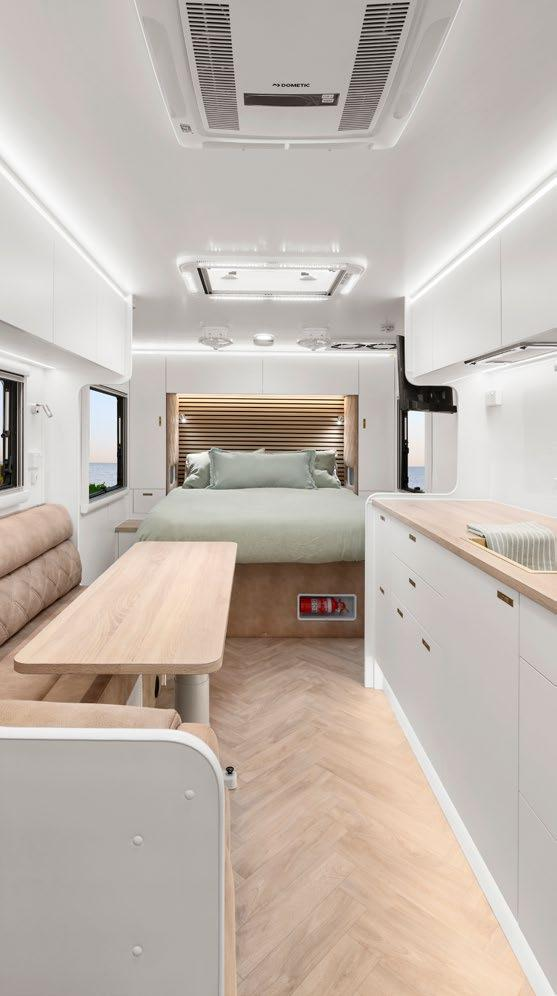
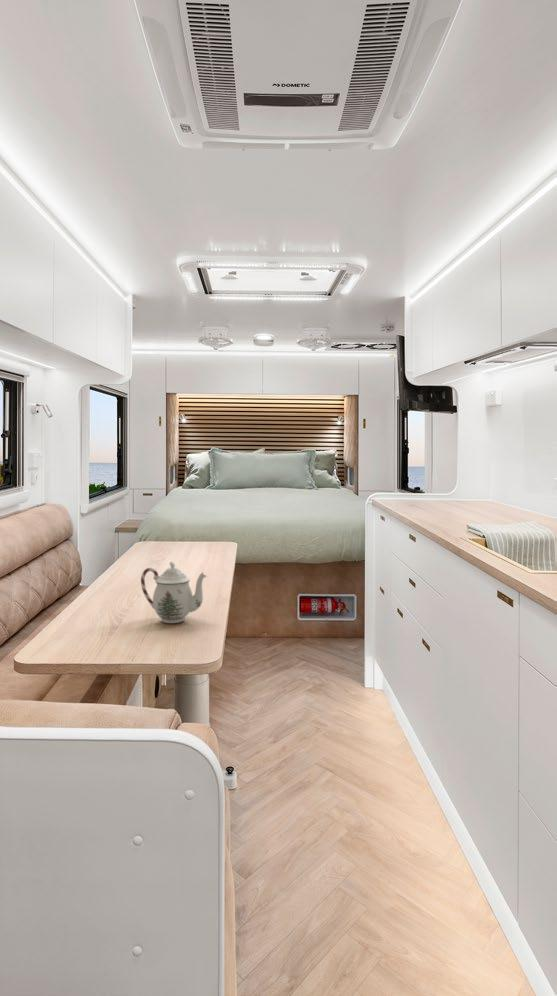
+ teapot (174, 591)
